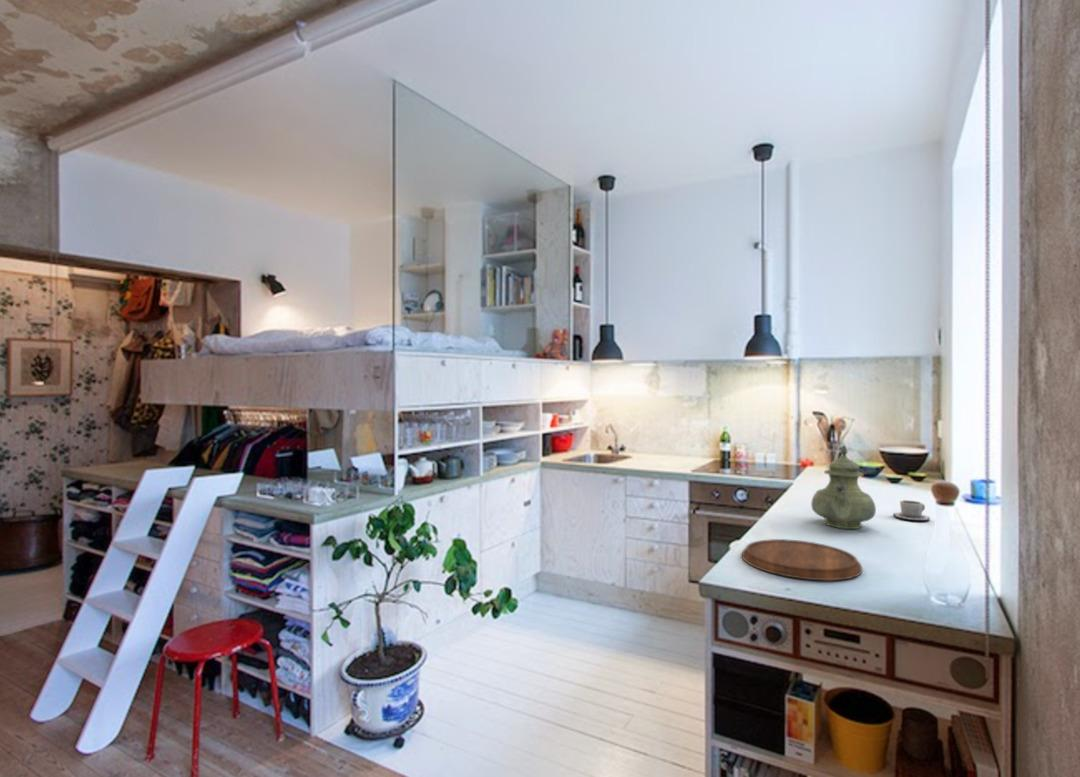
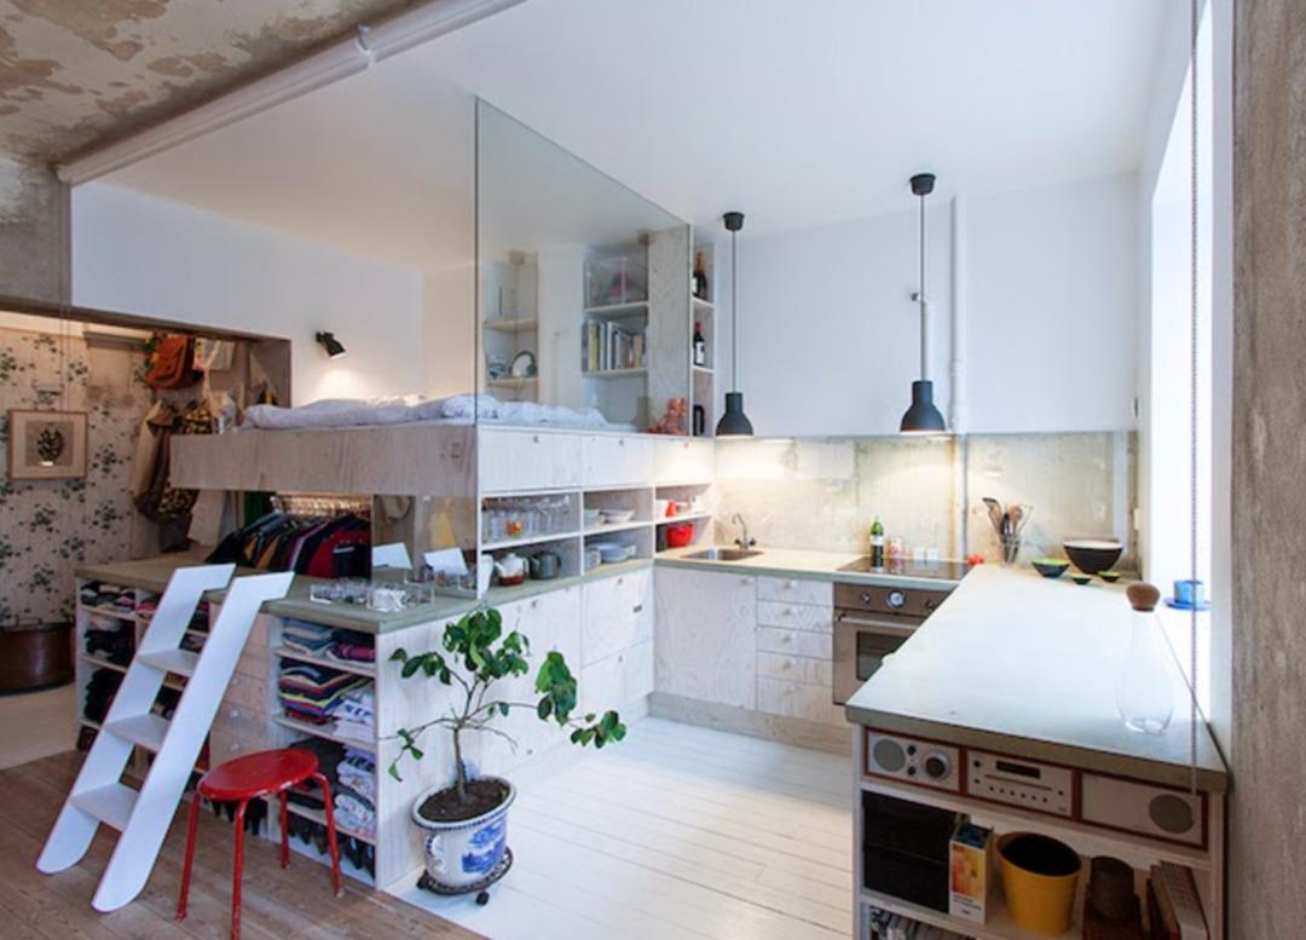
- cup (911, 510)
- cutting board (799, 557)
- teapot (842, 485)
